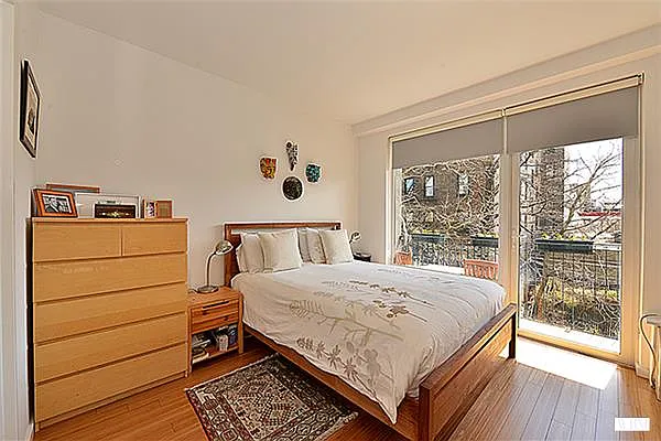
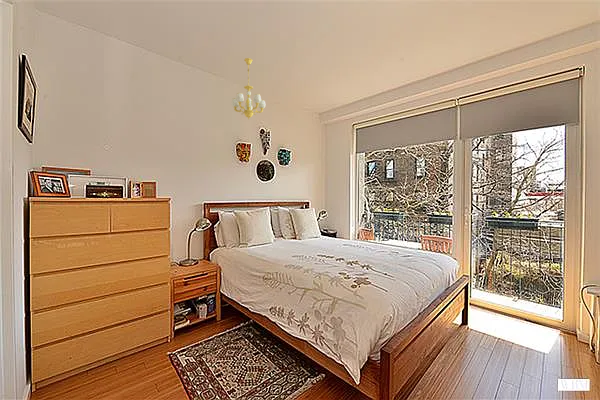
+ chandelier (248, 90)
